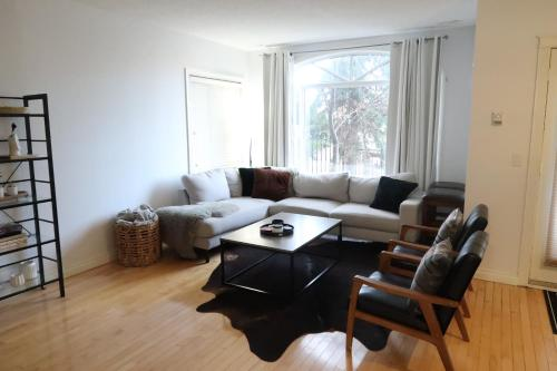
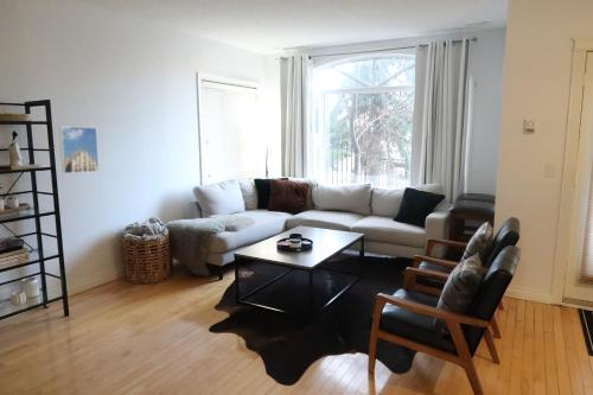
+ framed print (79, 149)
